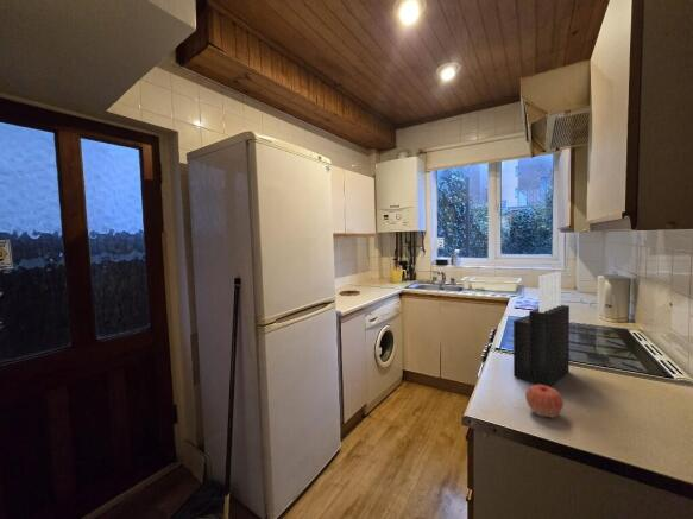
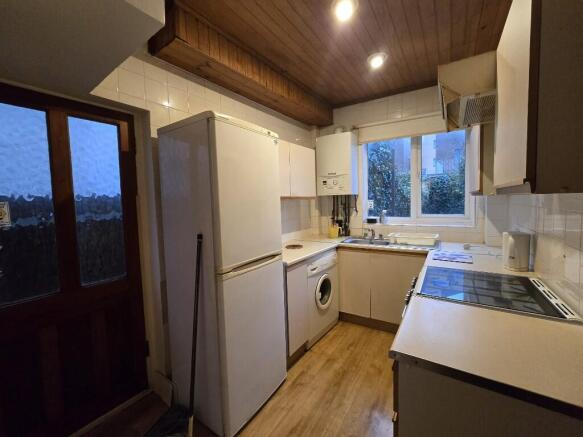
- knife block (537, 323)
- apple (543, 399)
